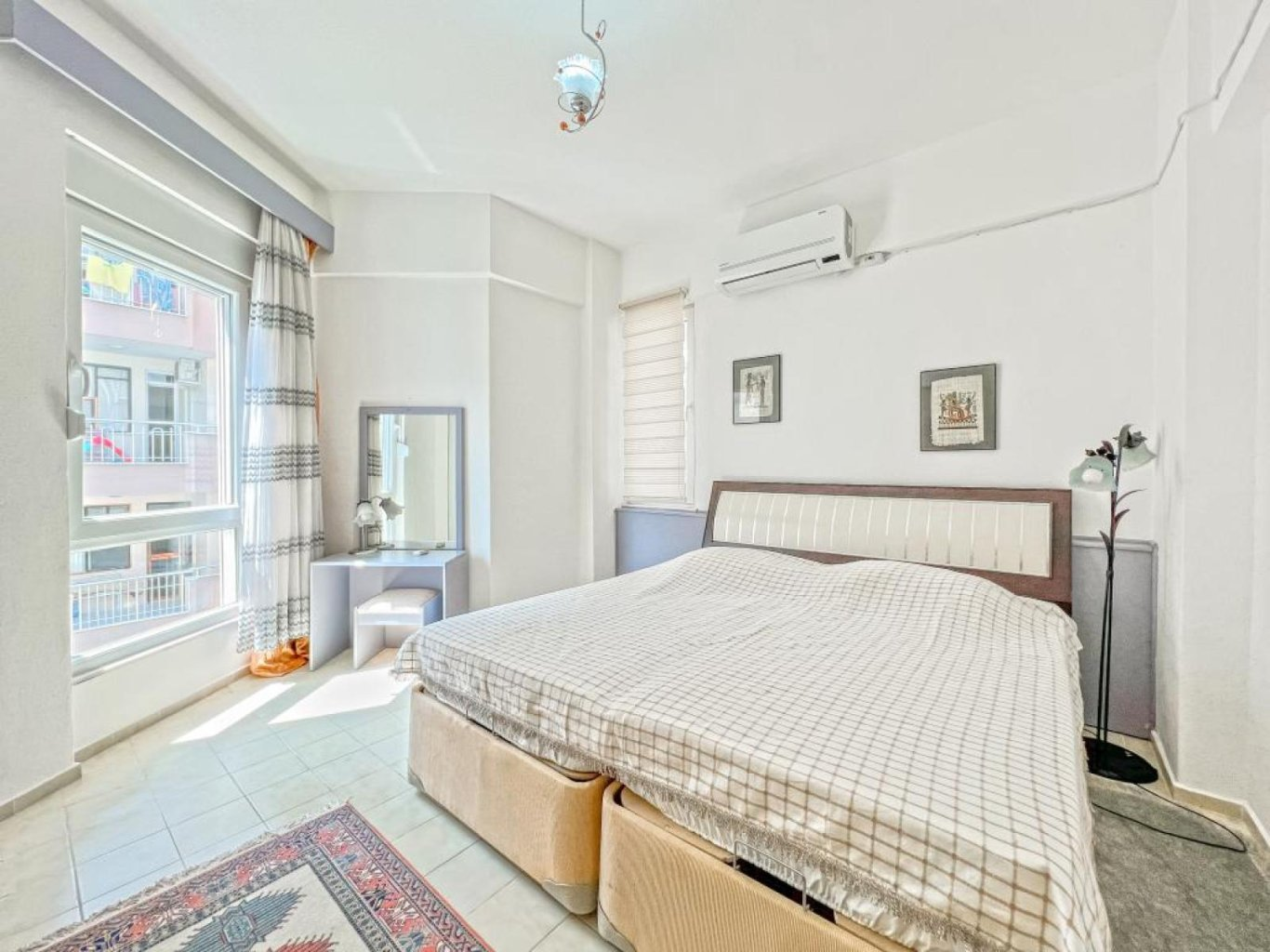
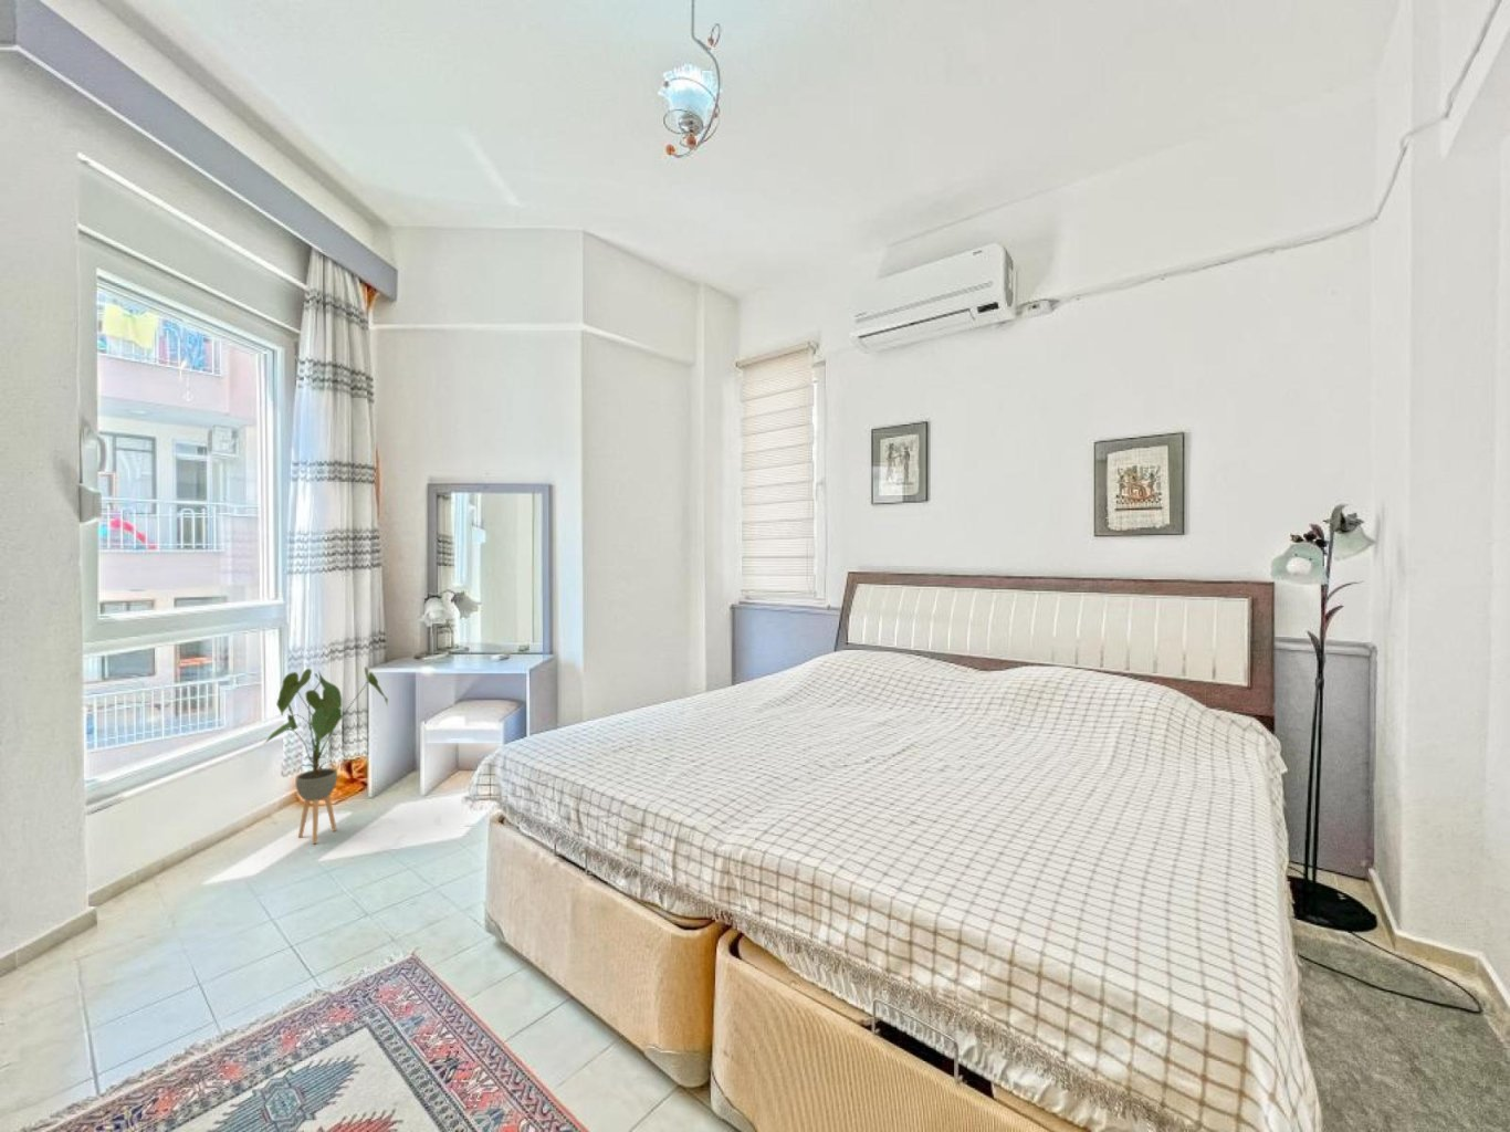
+ house plant (317, 749)
